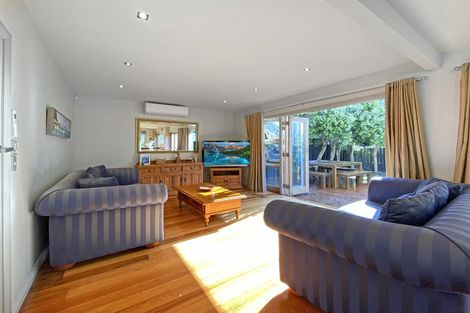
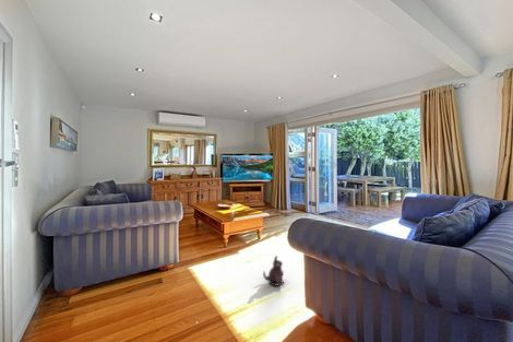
+ plush toy (273, 269)
